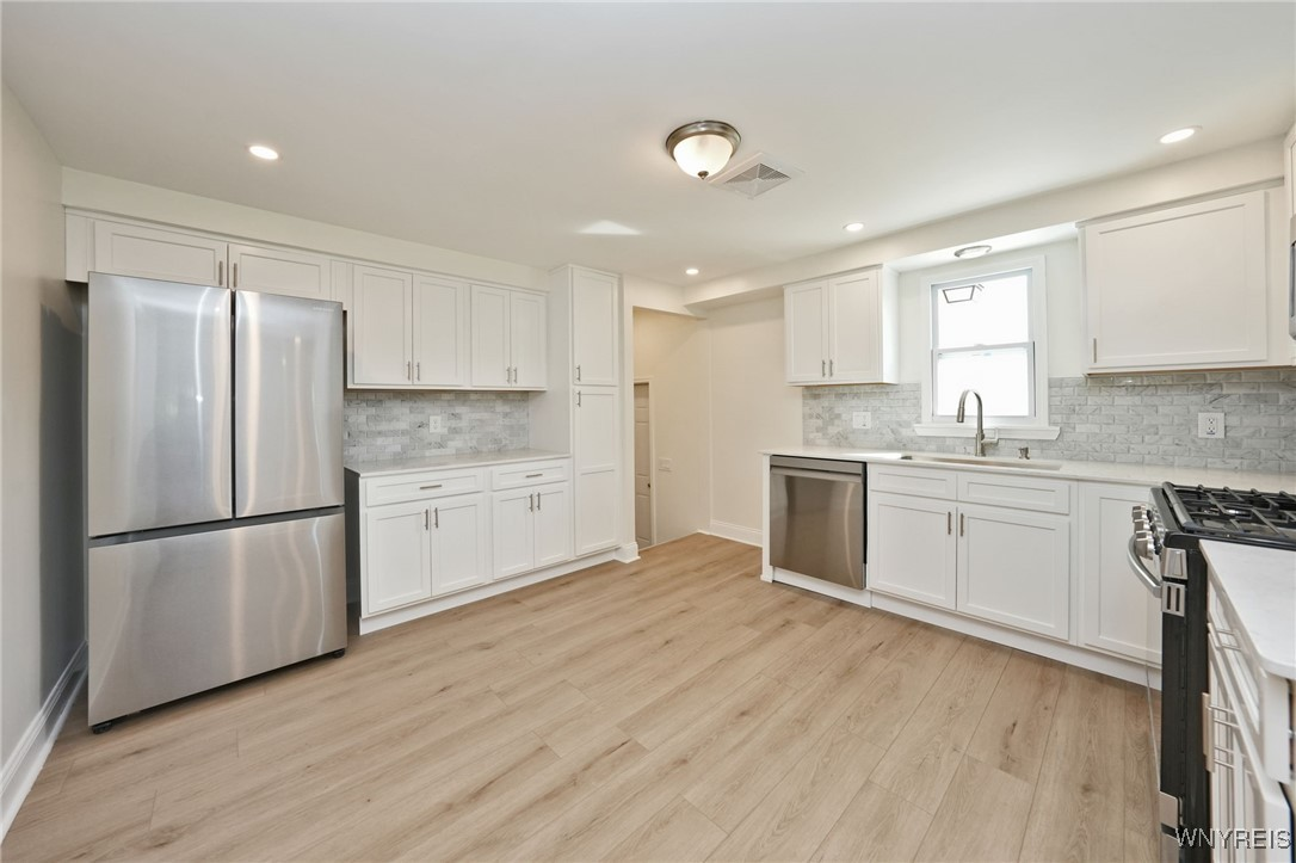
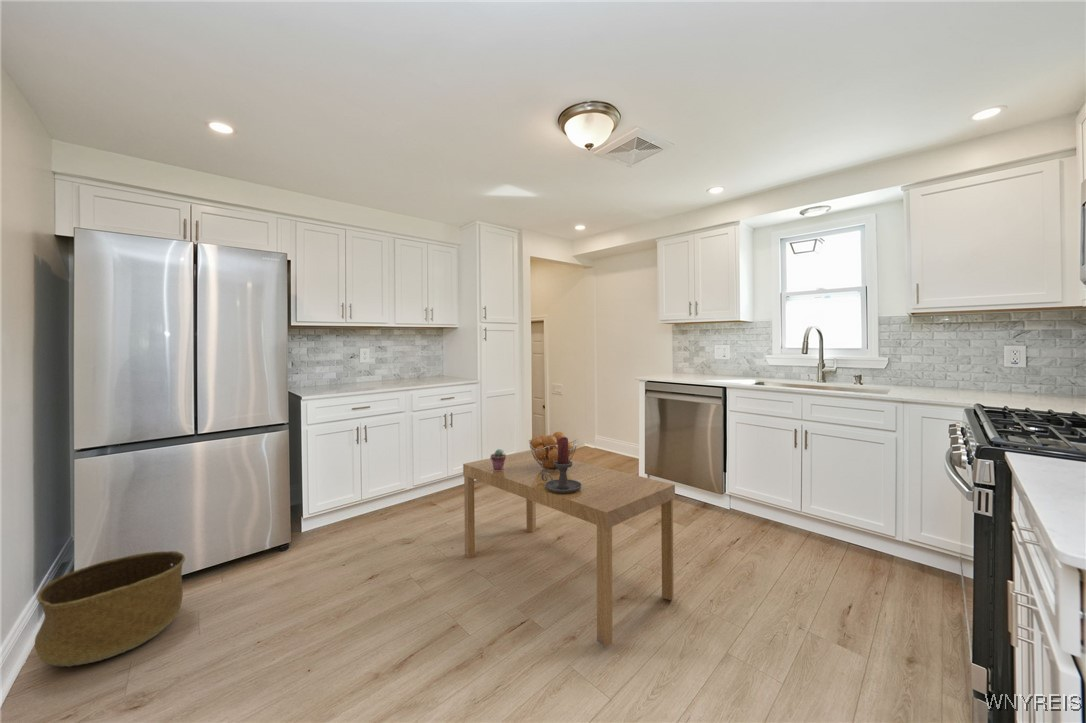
+ candle holder (559, 461)
+ dining table (563, 512)
+ fruit basket (553, 450)
+ potted succulent (498, 459)
+ basket (116, 604)
